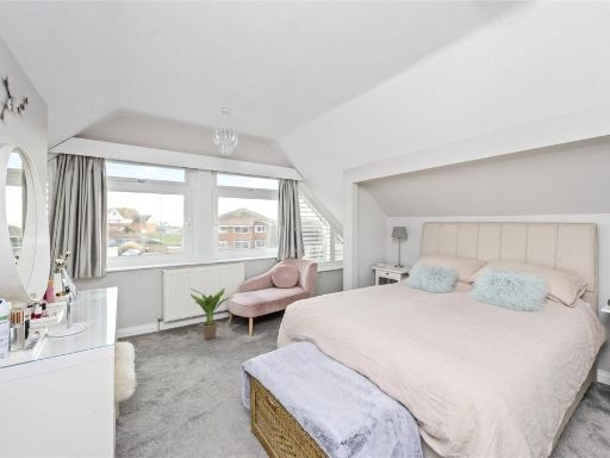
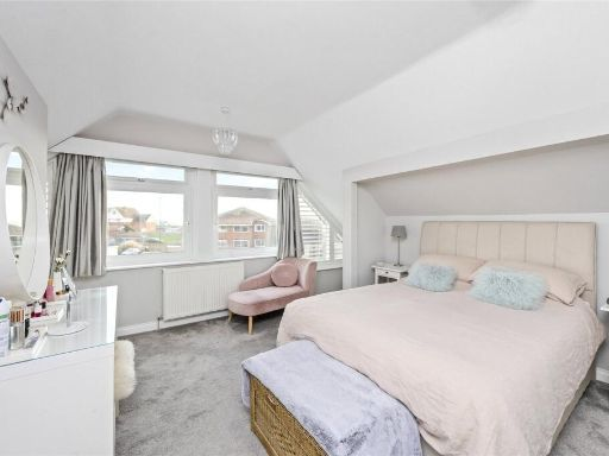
- potted plant (210, 310)
